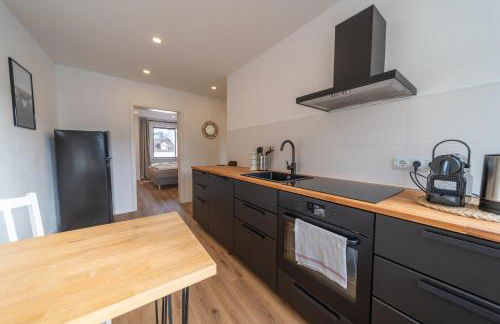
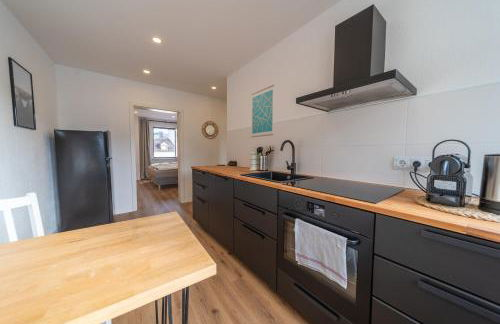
+ wall art (261, 113)
